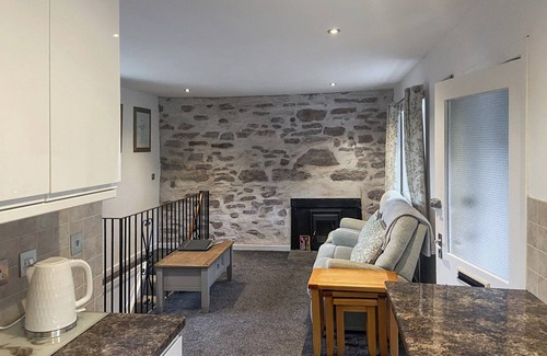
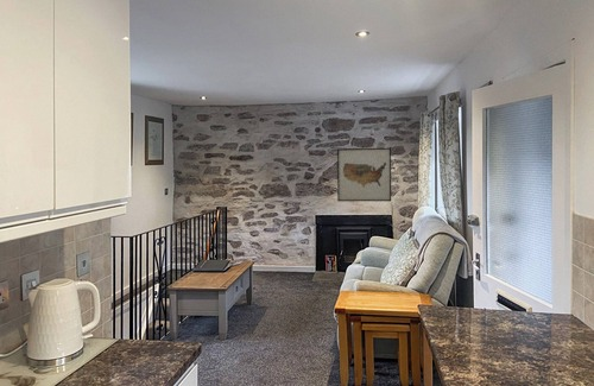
+ wall art (364, 175)
